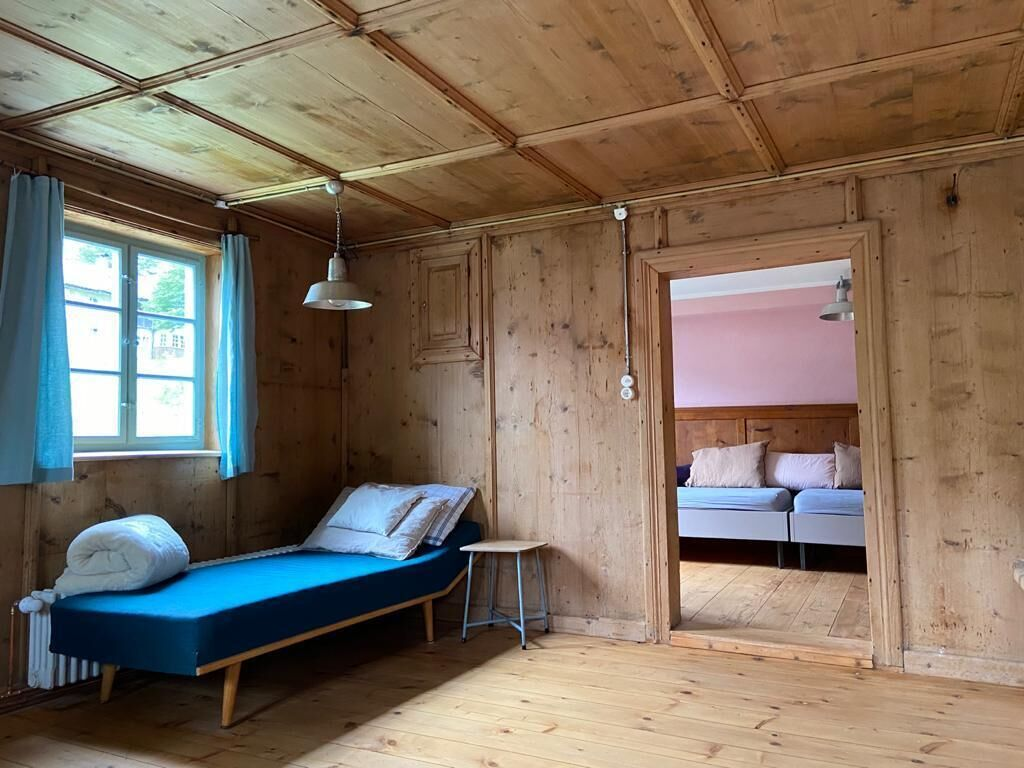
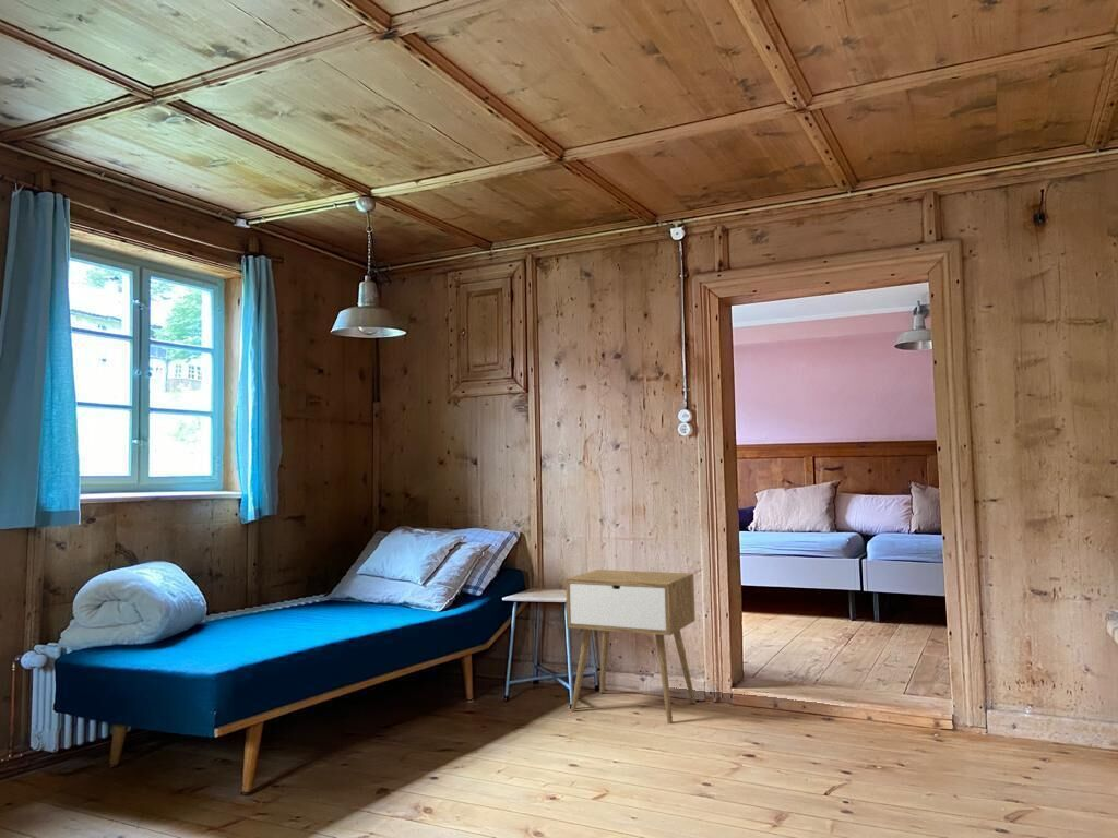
+ nightstand (632, 632)
